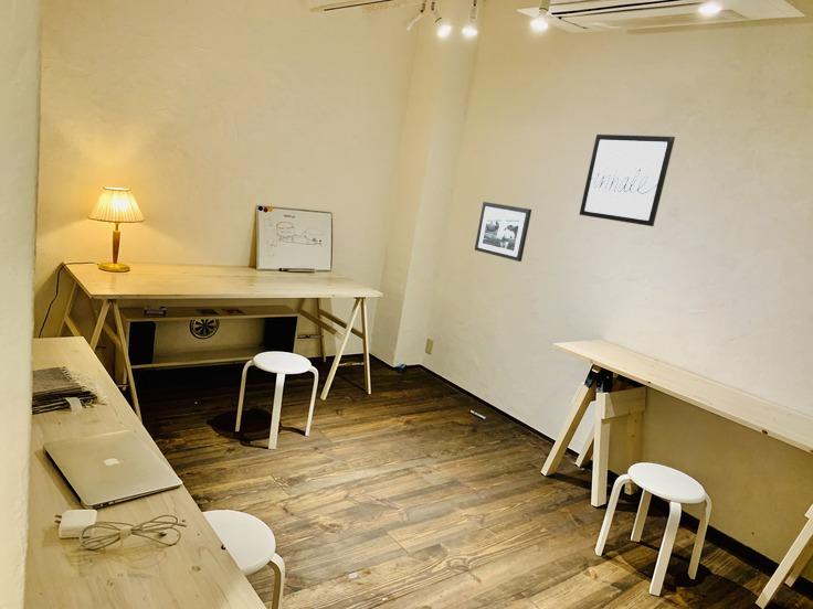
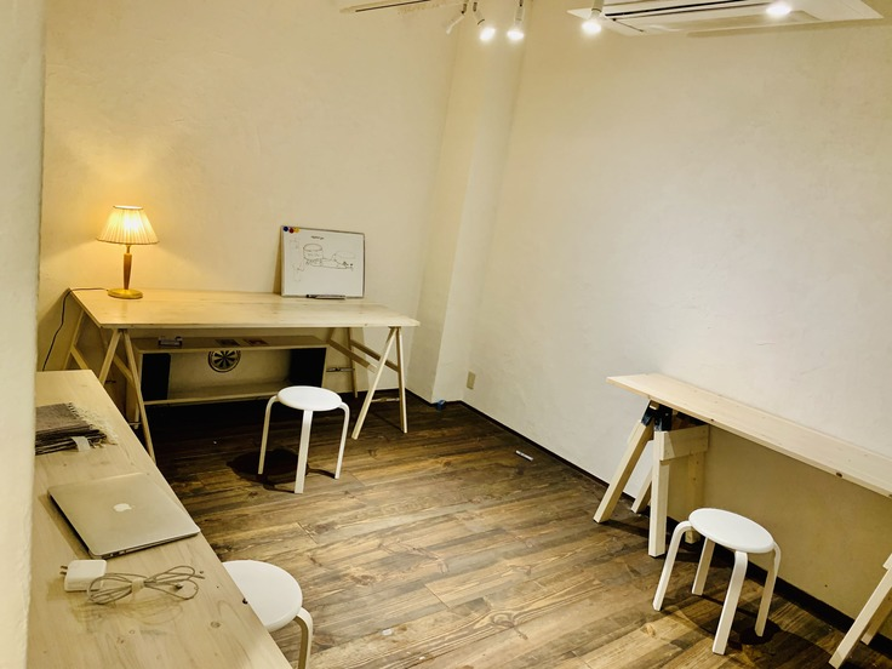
- picture frame (501, 231)
- wall art (623, 178)
